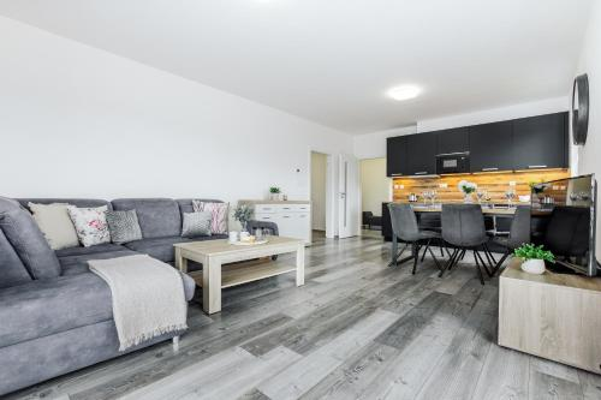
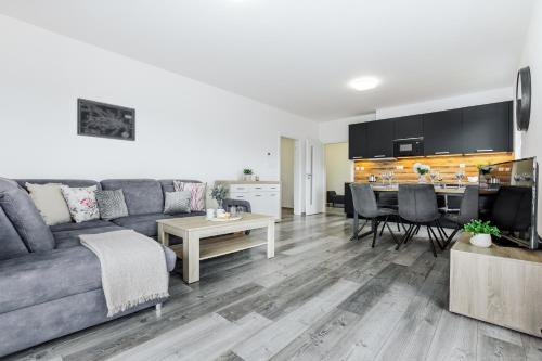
+ wall art (107, 120)
